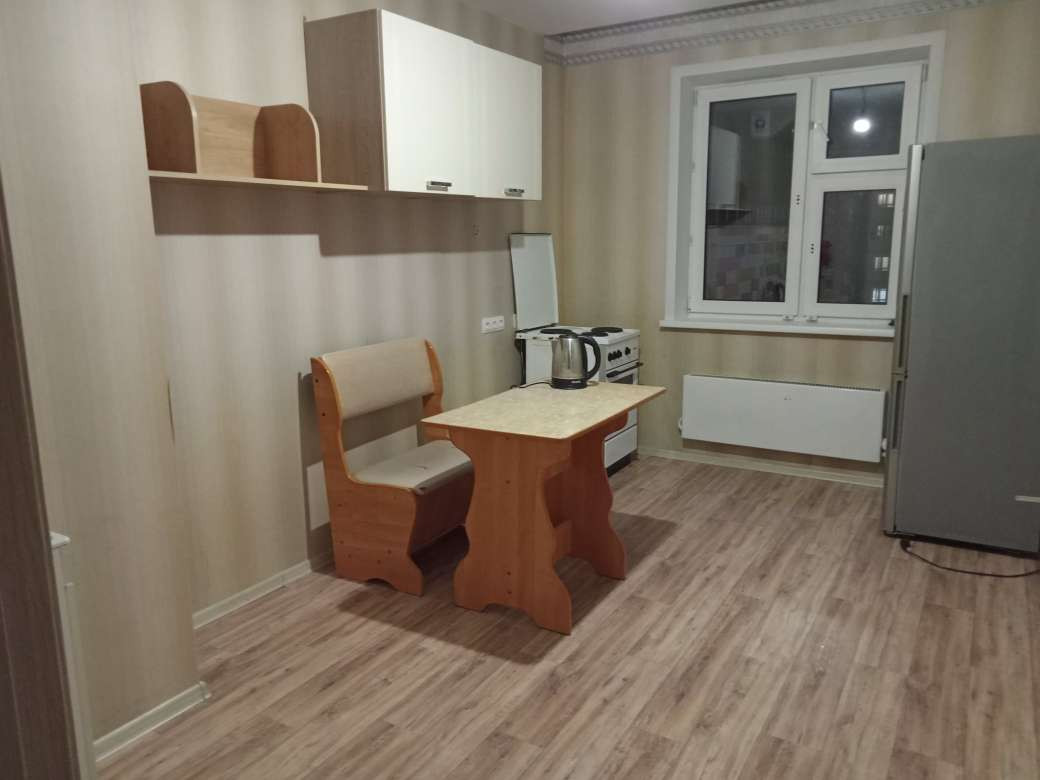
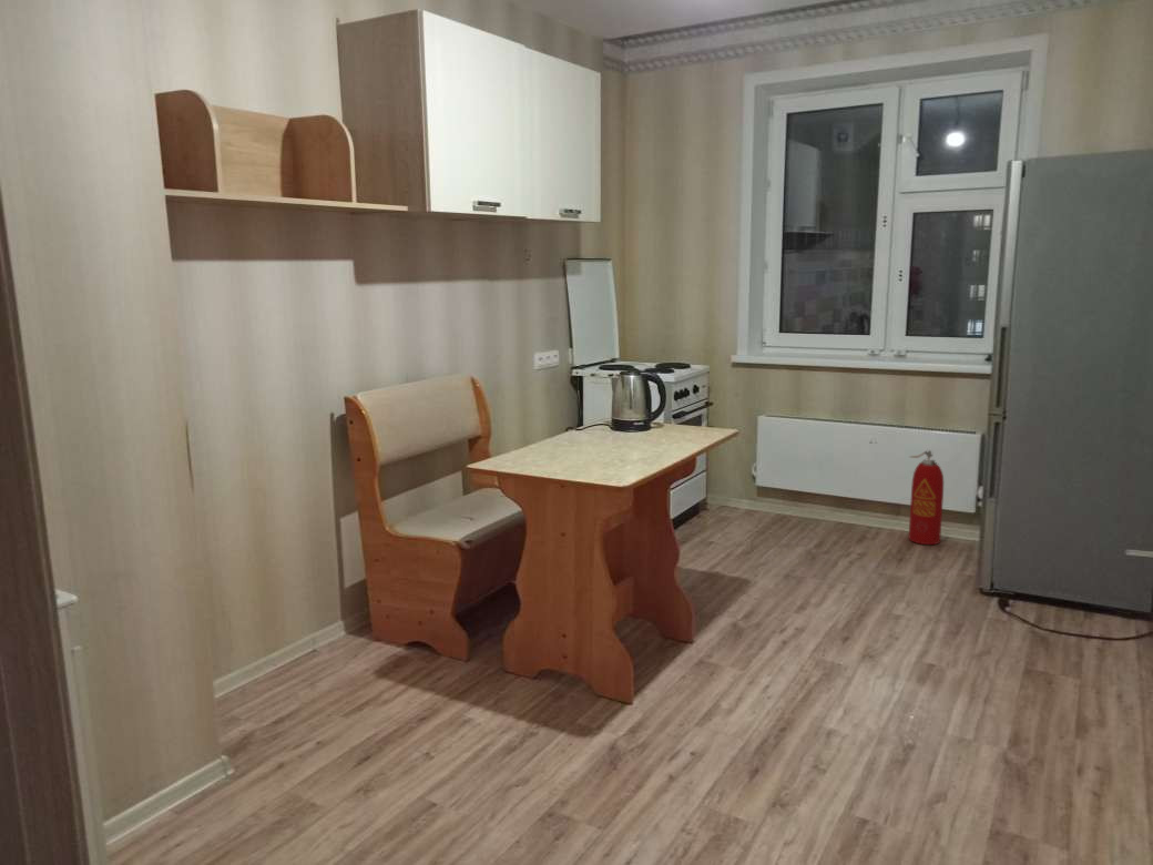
+ fire extinguisher (929, 493)
